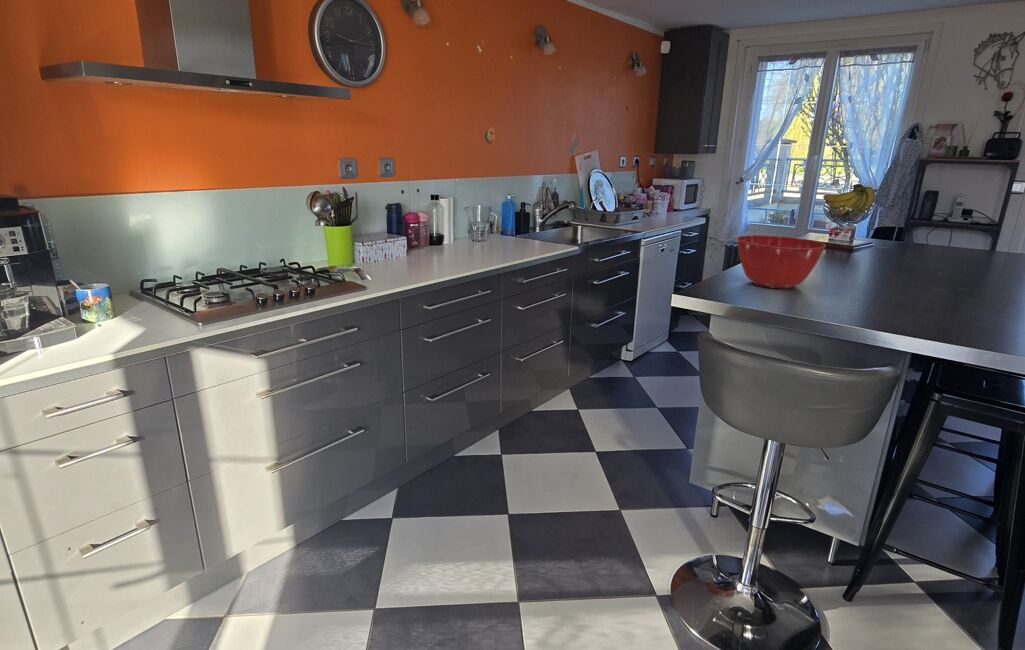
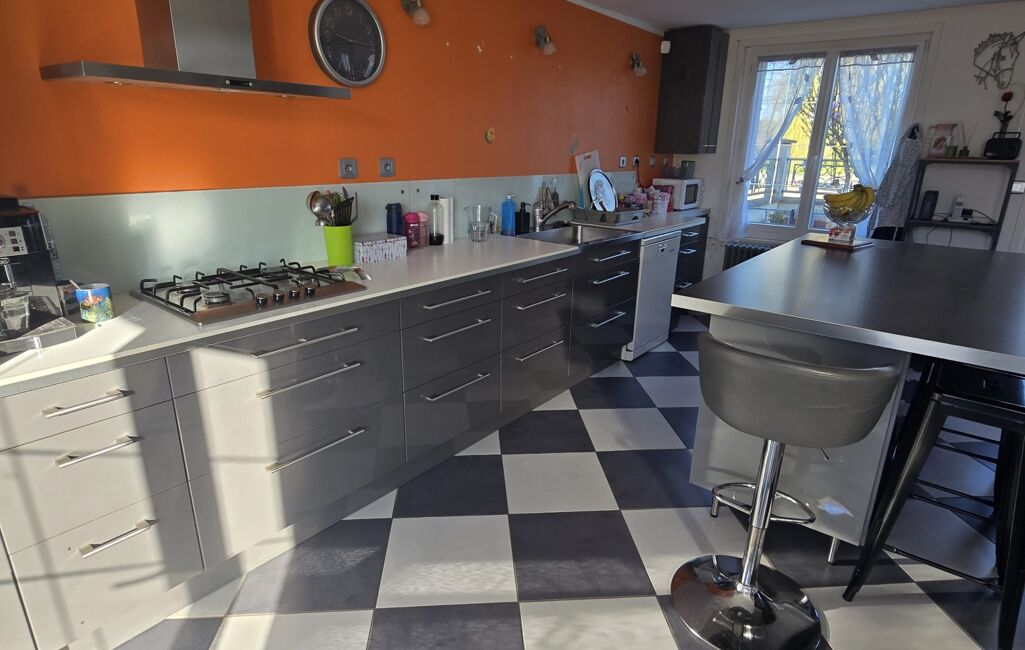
- mixing bowl (776, 262)
